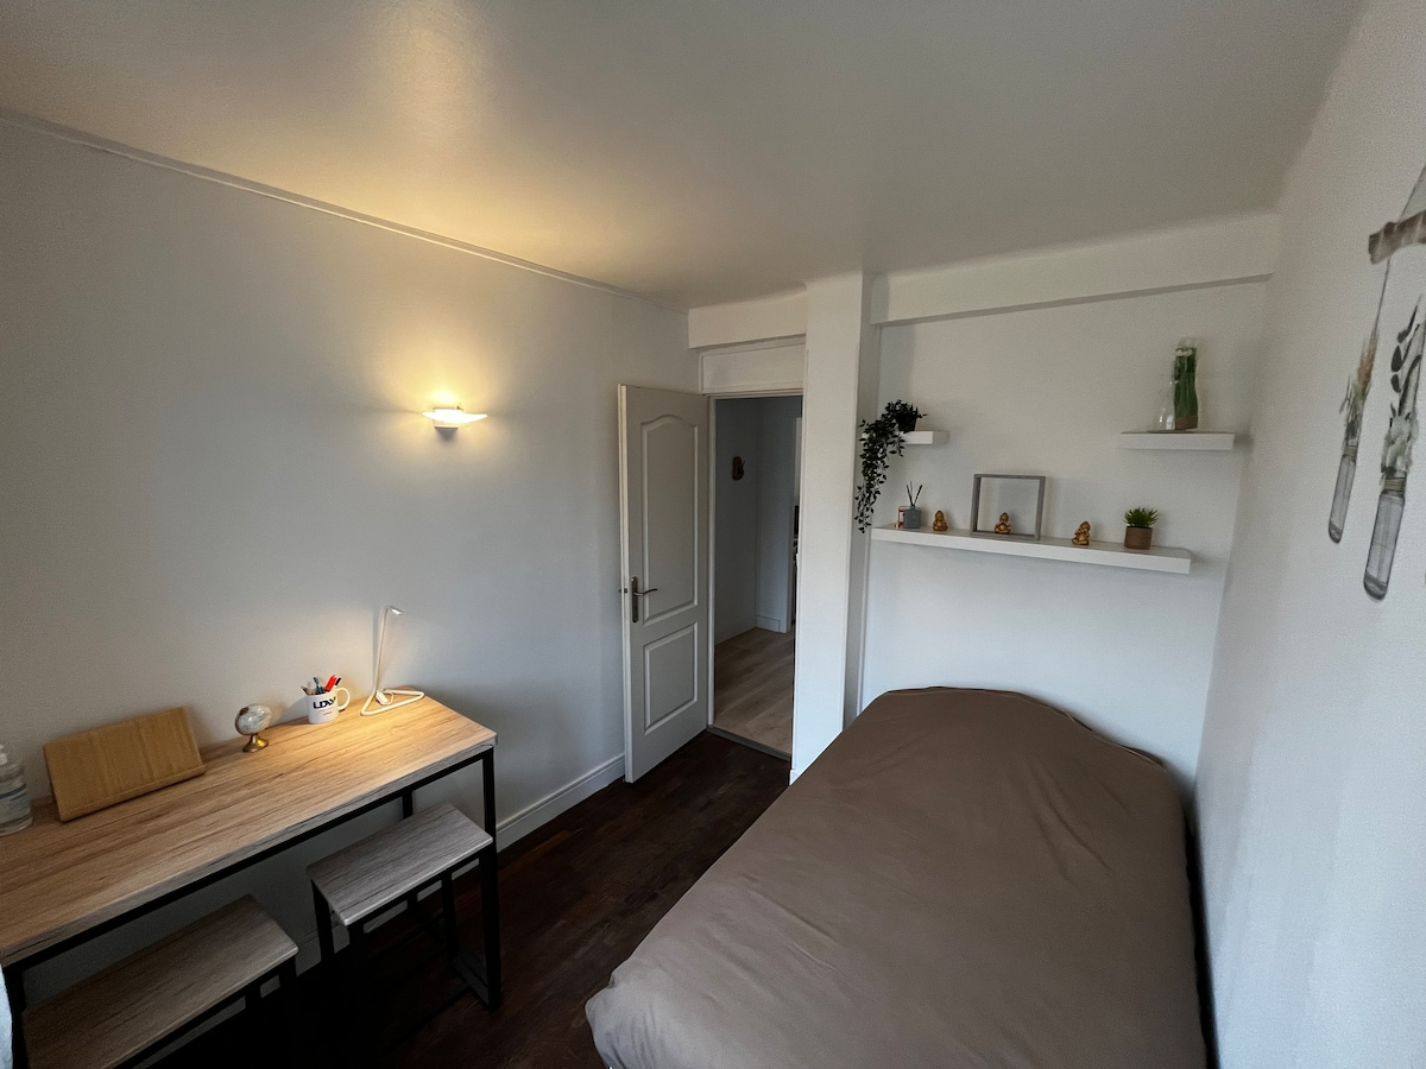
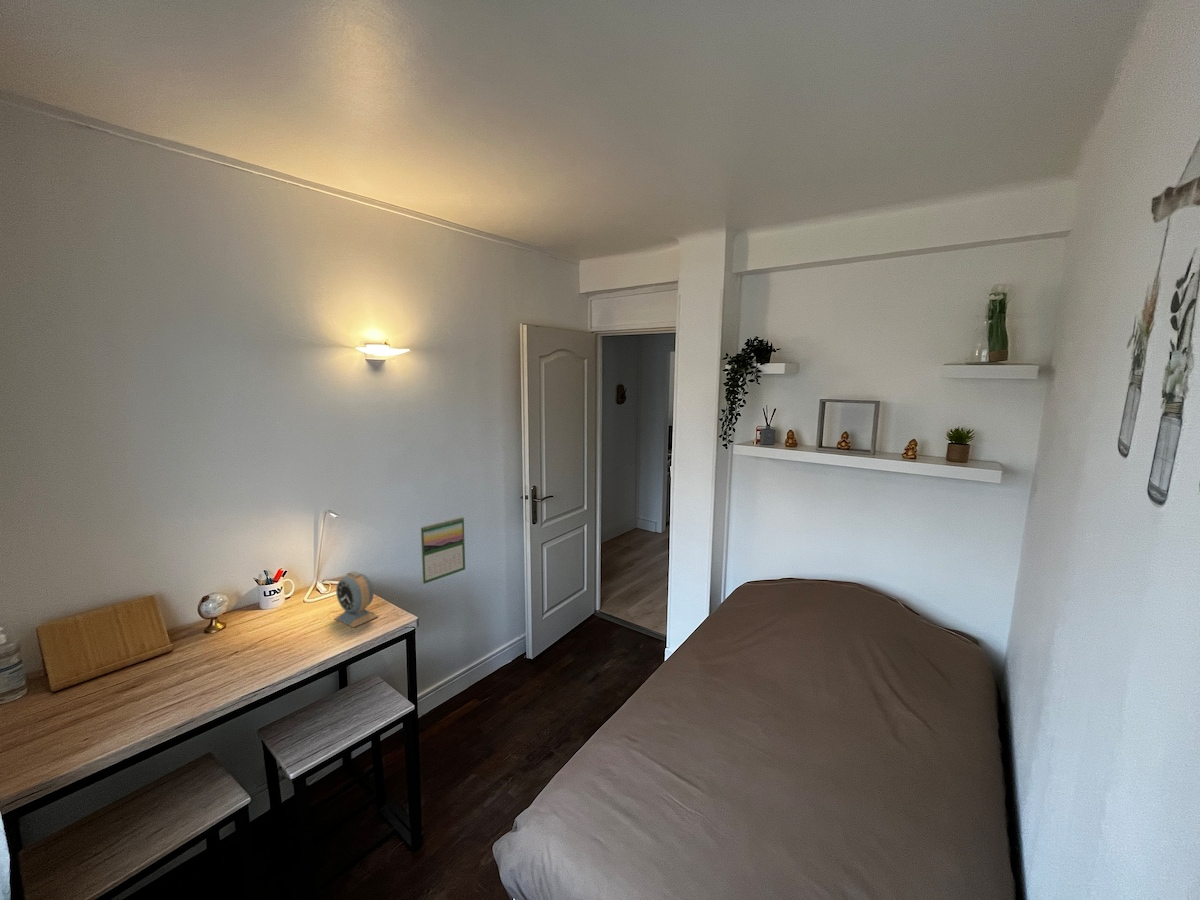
+ calendar (443, 548)
+ alarm clock (355, 595)
